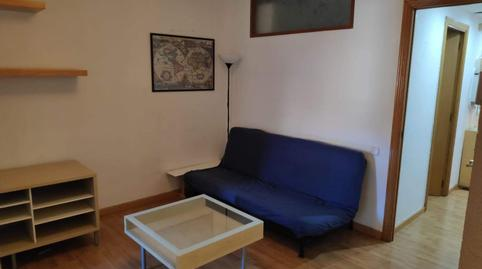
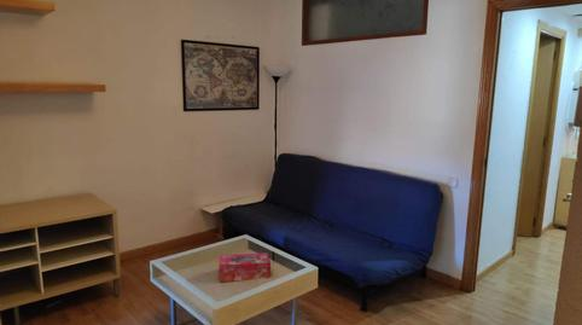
+ tissue box (244, 266)
